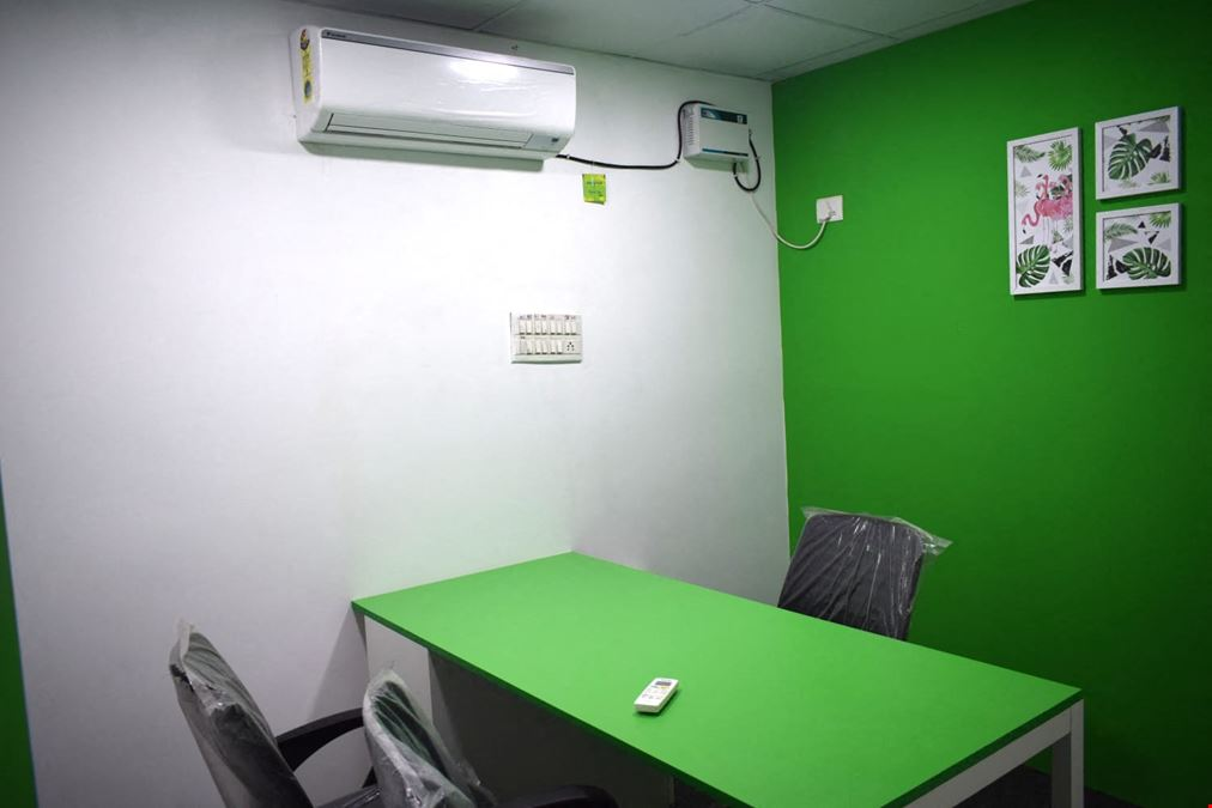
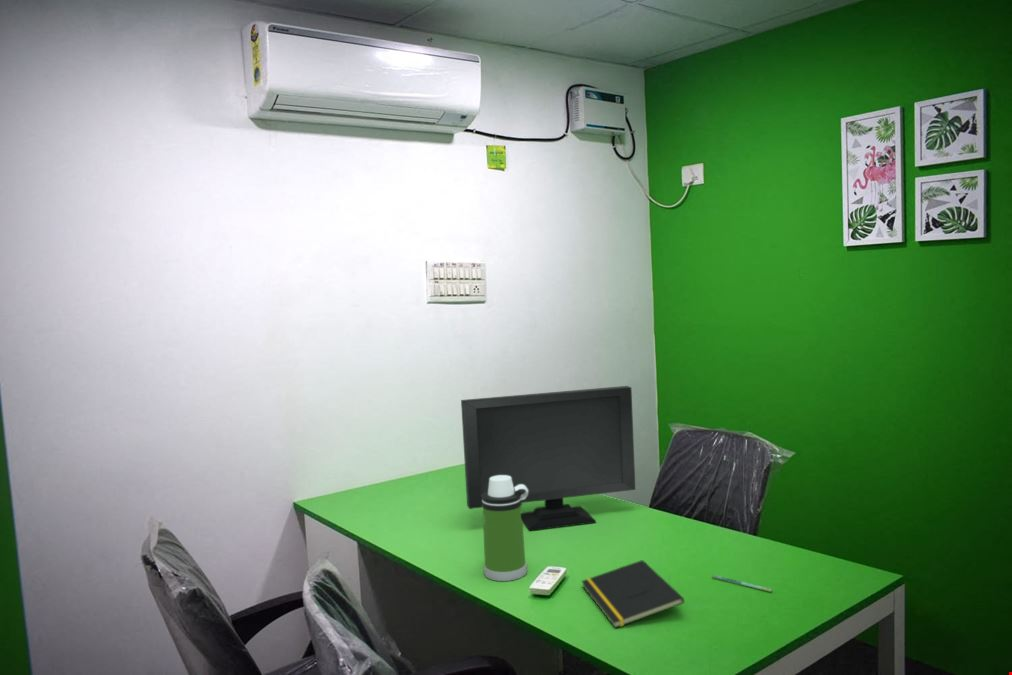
+ water bottle (503, 525)
+ notepad (630, 591)
+ computer monitor (551, 457)
+ pen (741, 583)
